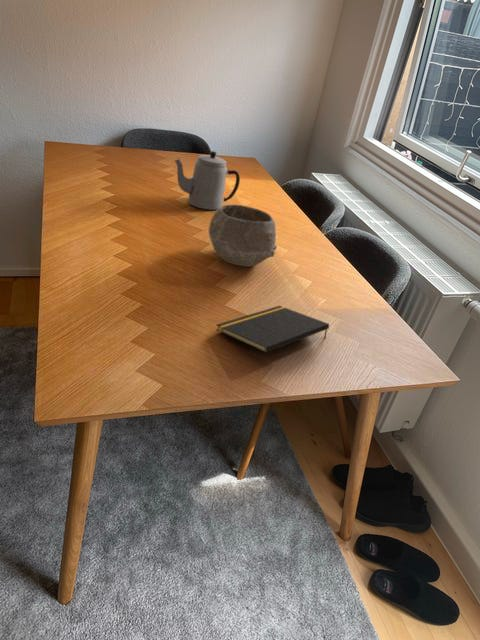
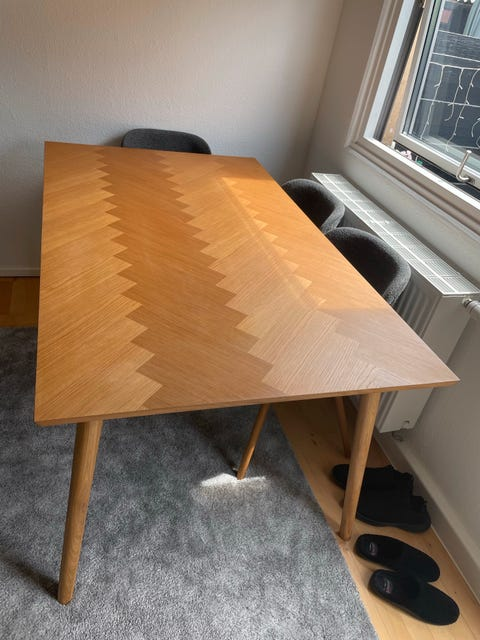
- notepad (273, 326)
- teapot (206, 177)
- bowl (242, 236)
